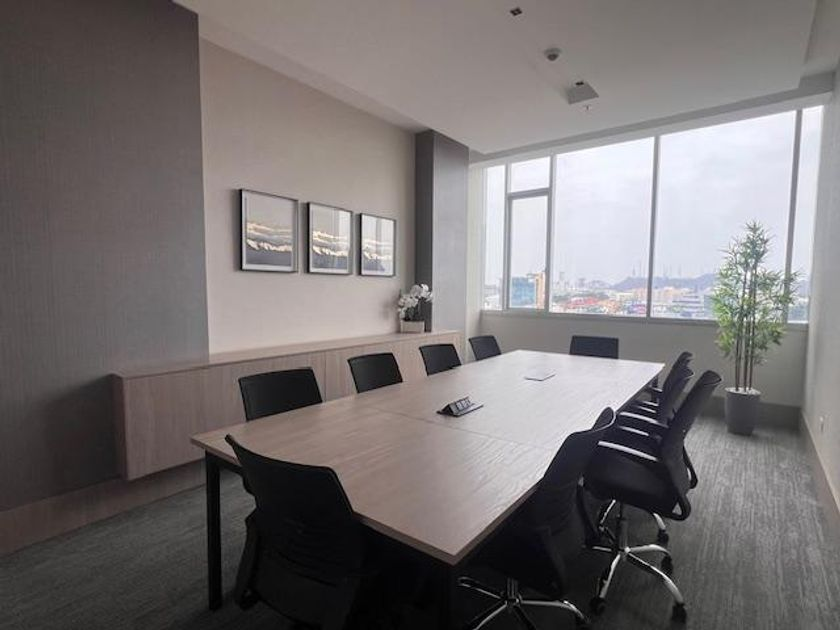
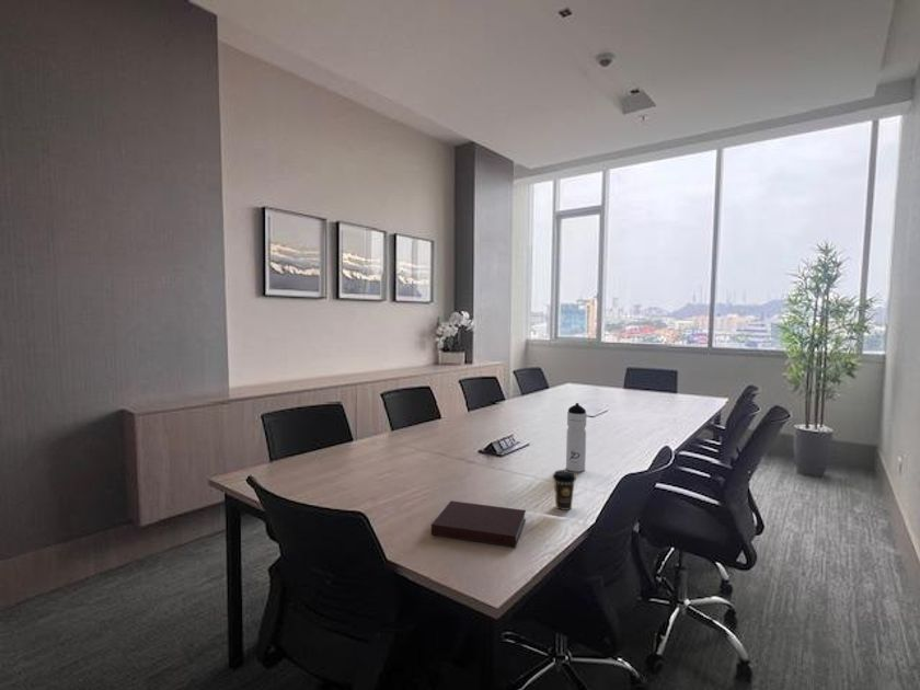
+ coffee cup (563, 491)
+ water bottle (576, 436)
+ notebook (480, 521)
